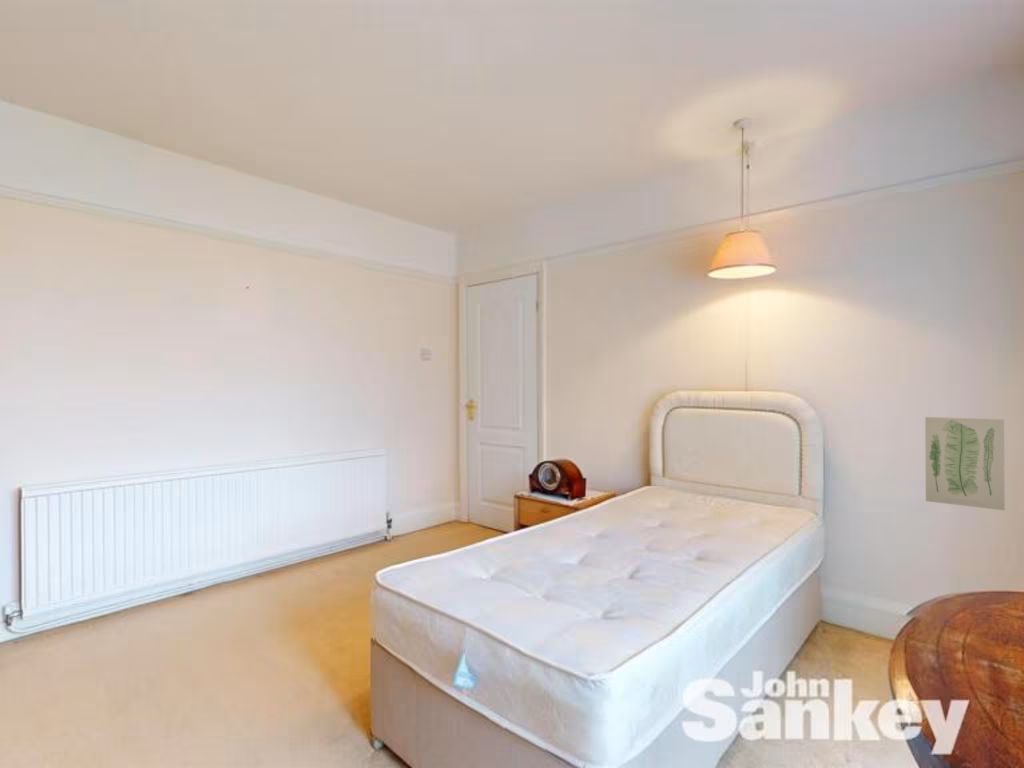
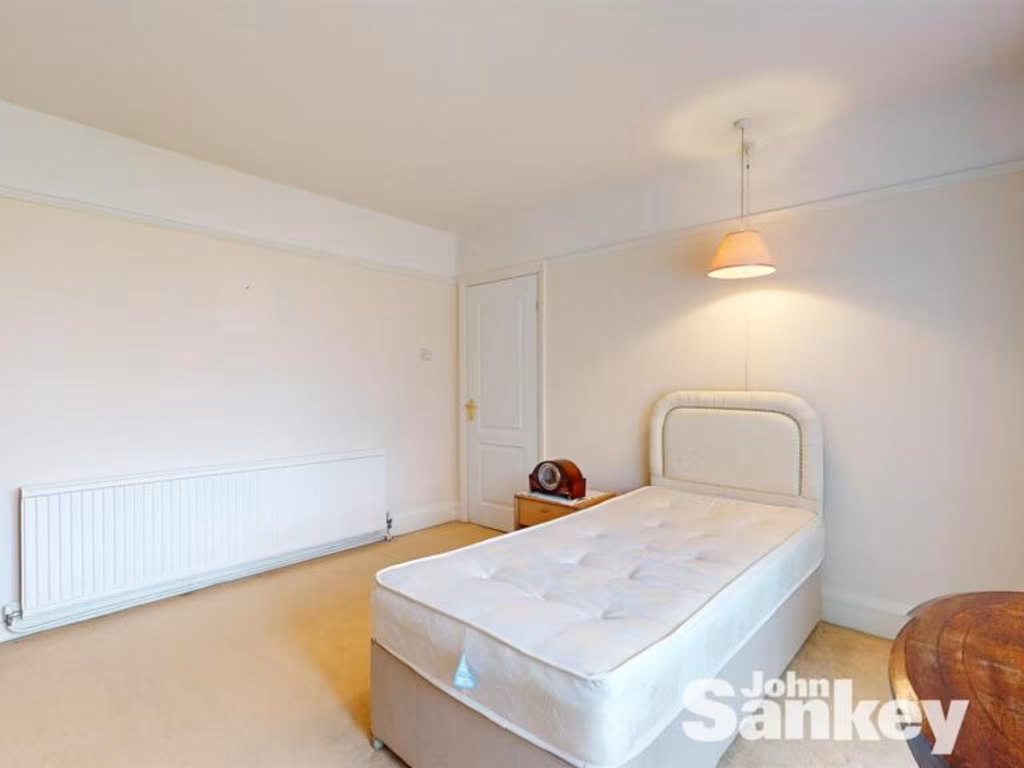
- wall art (963, 461)
